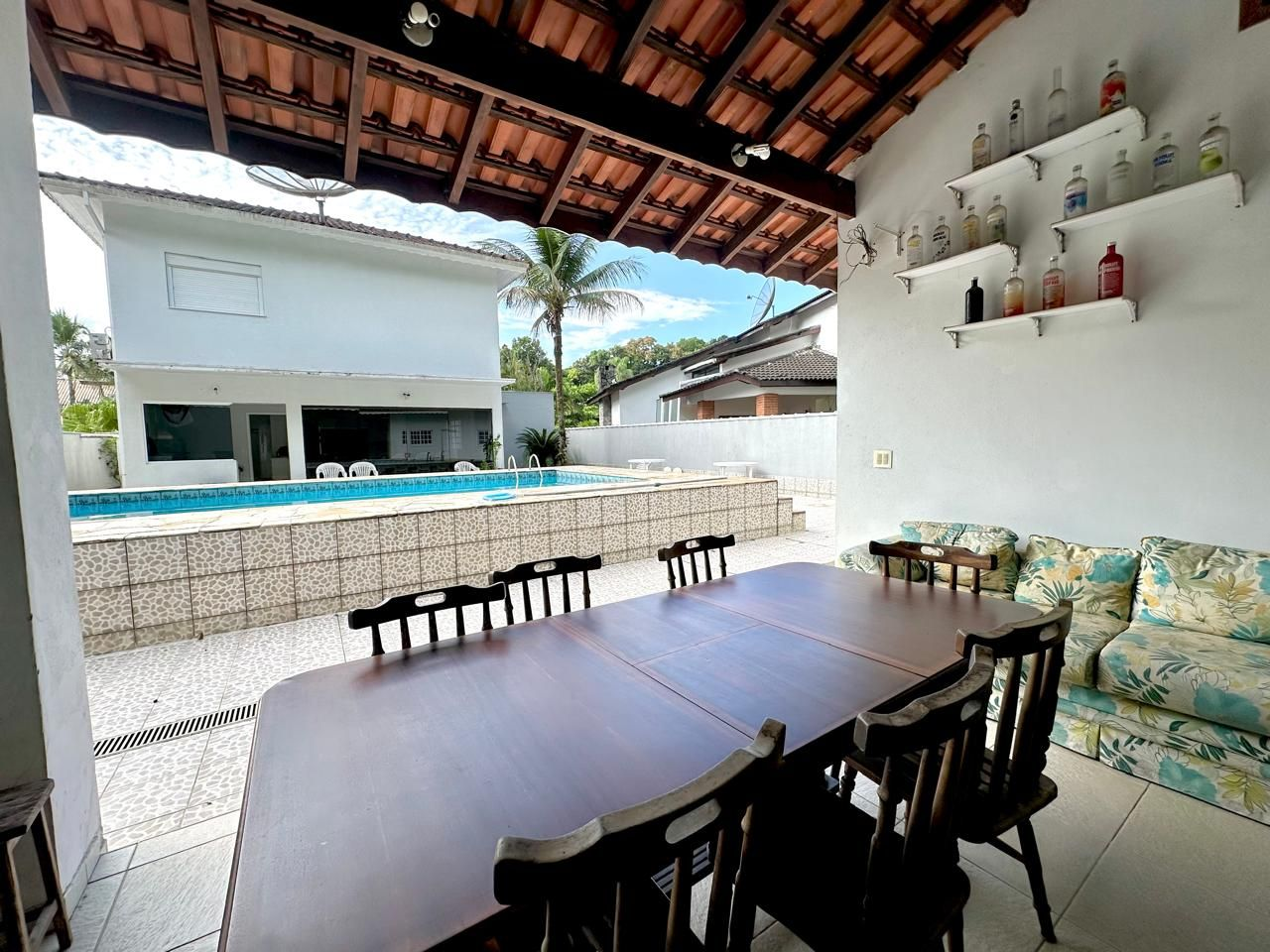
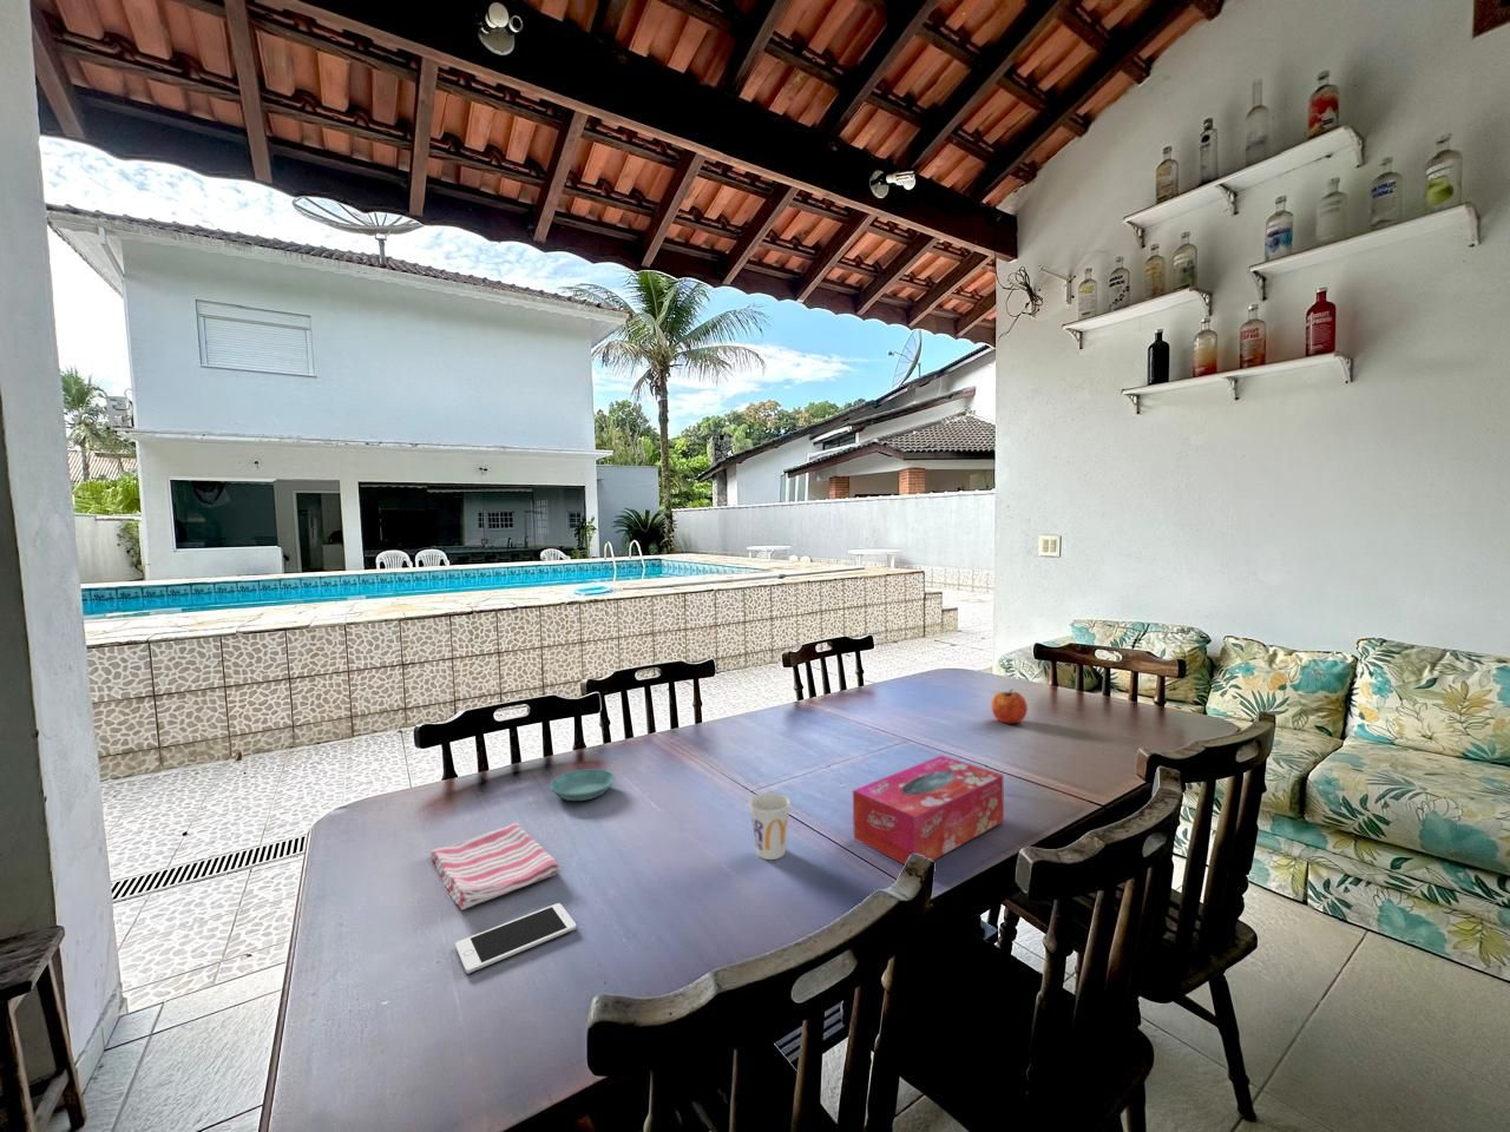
+ cup (769, 826)
+ cell phone (517, 935)
+ saucer (583, 785)
+ tissue box (930, 805)
+ dish towel (493, 857)
+ fruit (1008, 705)
